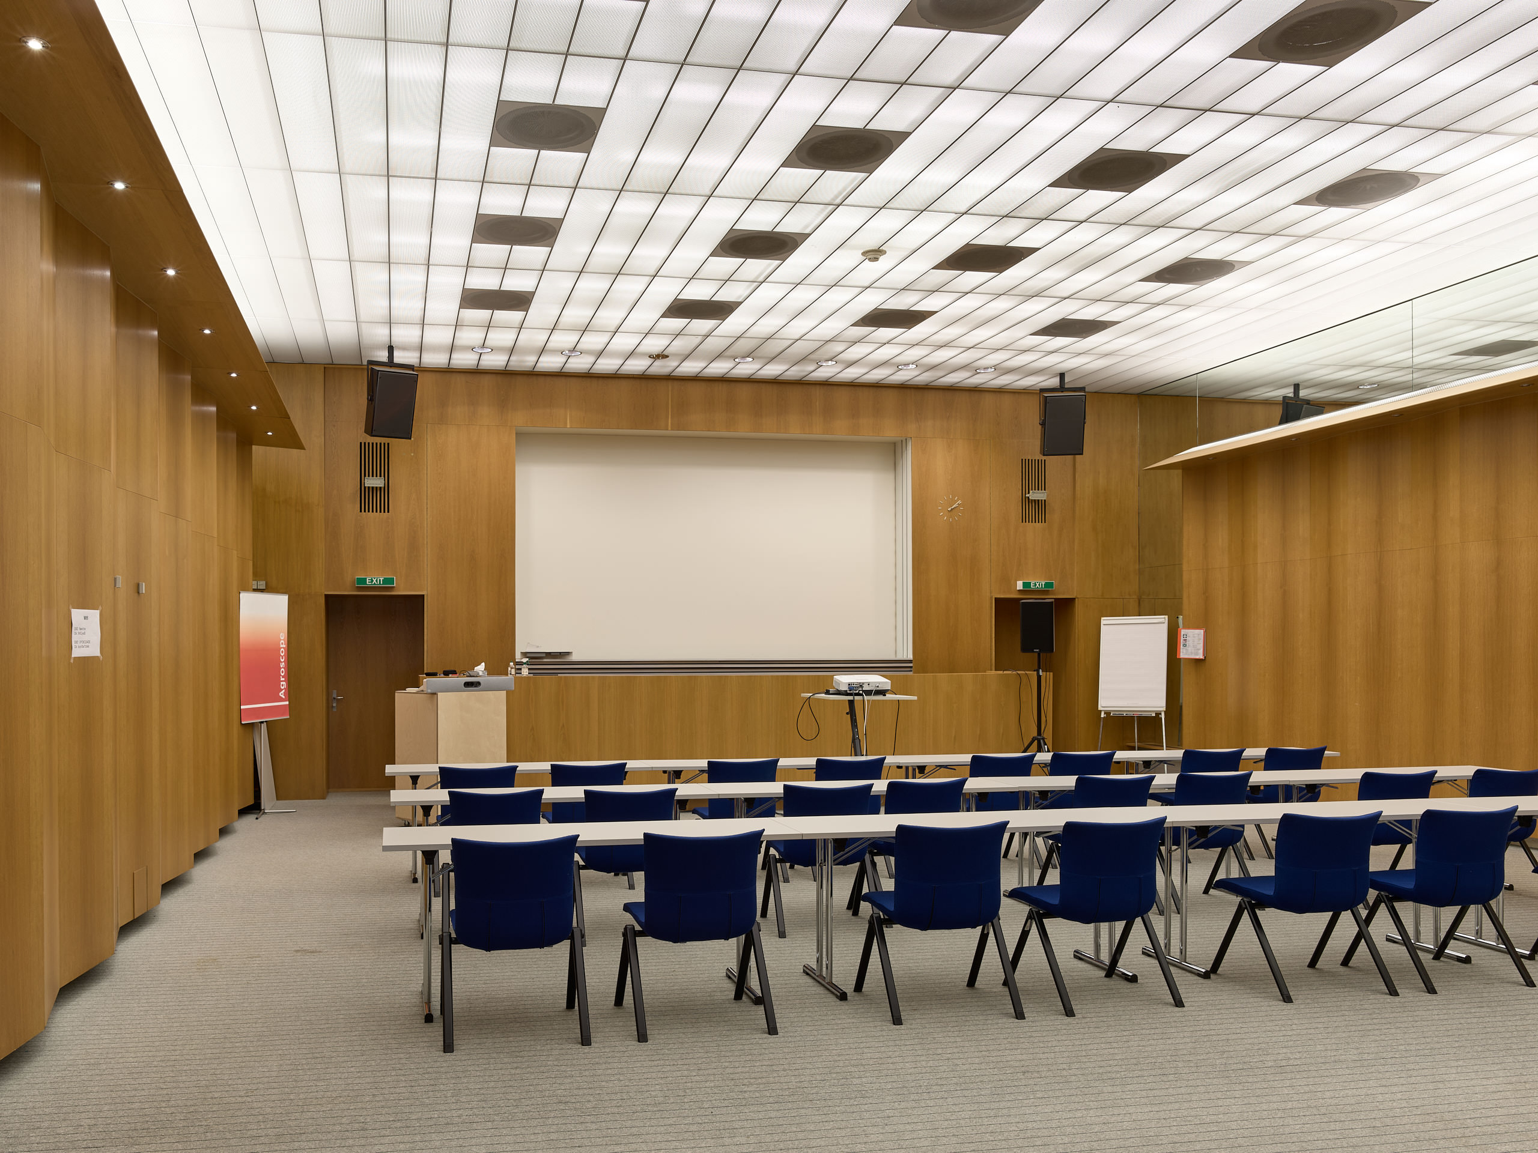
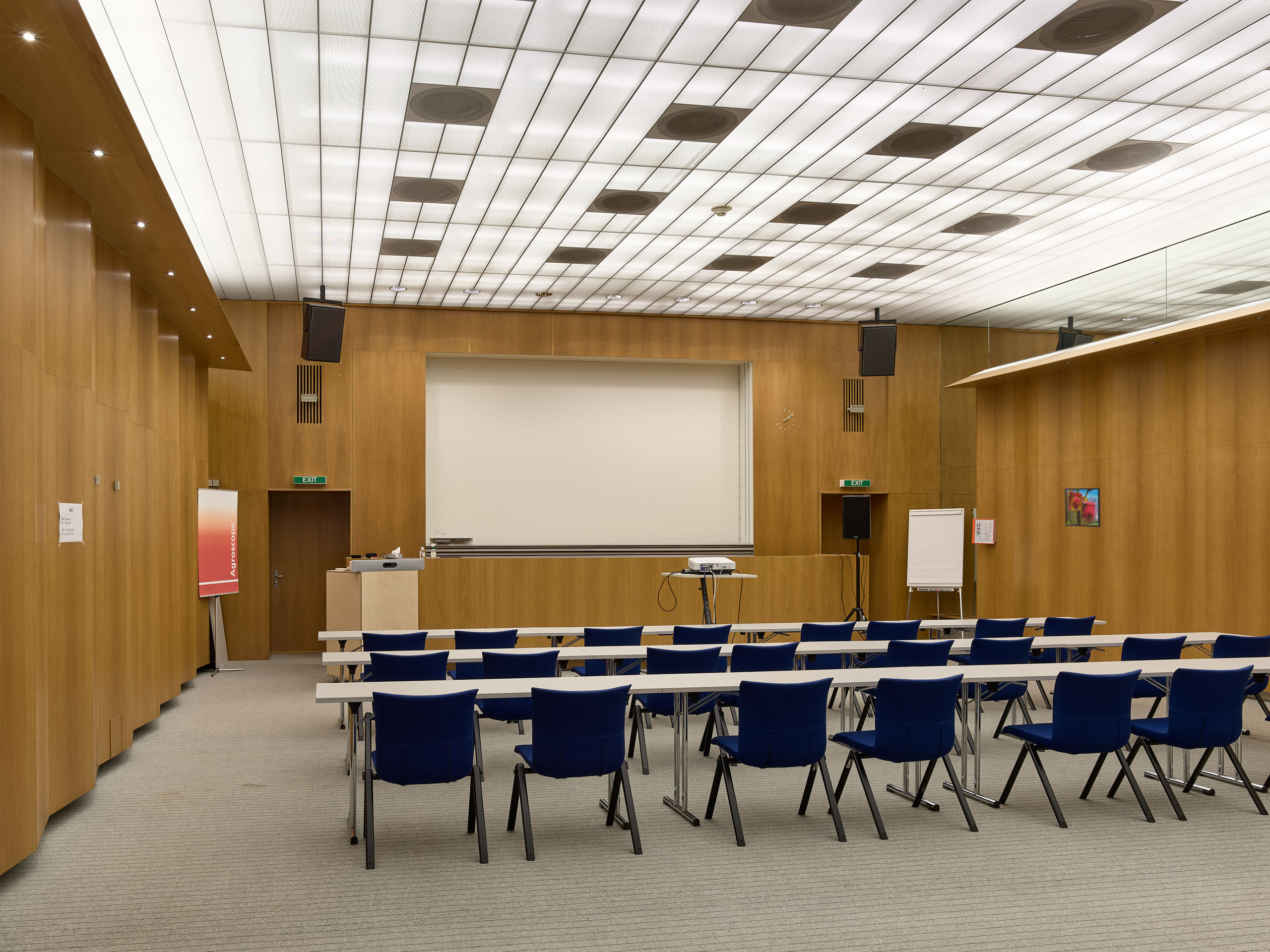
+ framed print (1082, 507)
